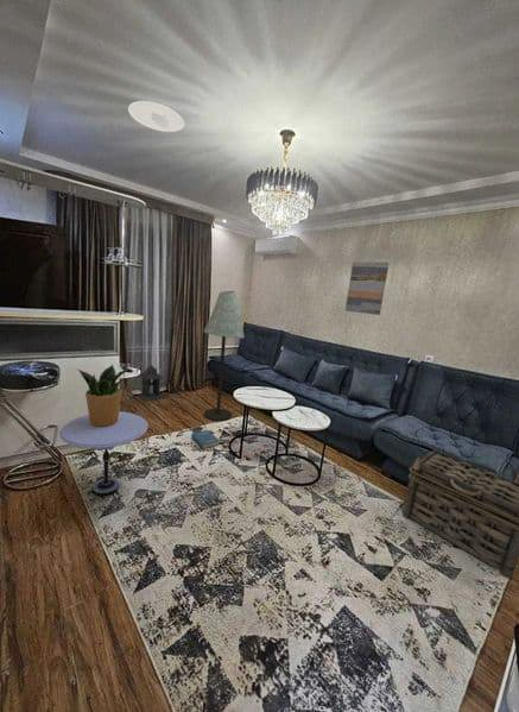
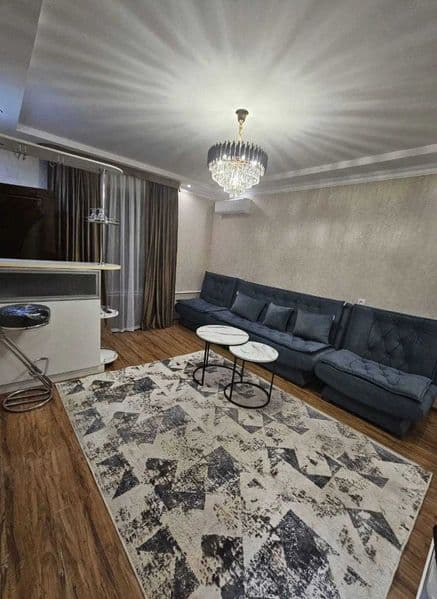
- basket (466, 502)
- potted plant (103, 393)
- lantern (150, 380)
- recessed light (157, 114)
- wall art (366, 288)
- floor lamp (222, 355)
- side table (106, 458)
- hardback book (204, 439)
